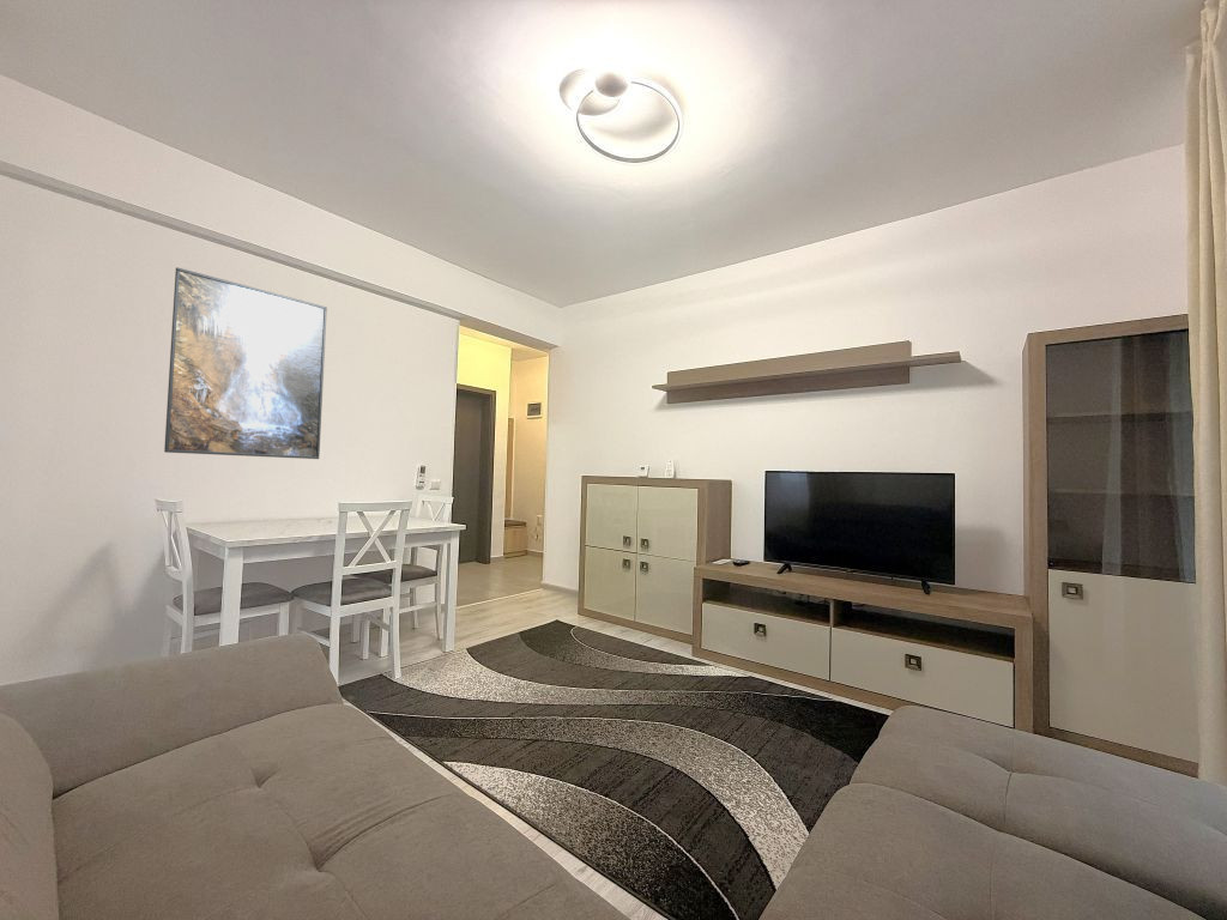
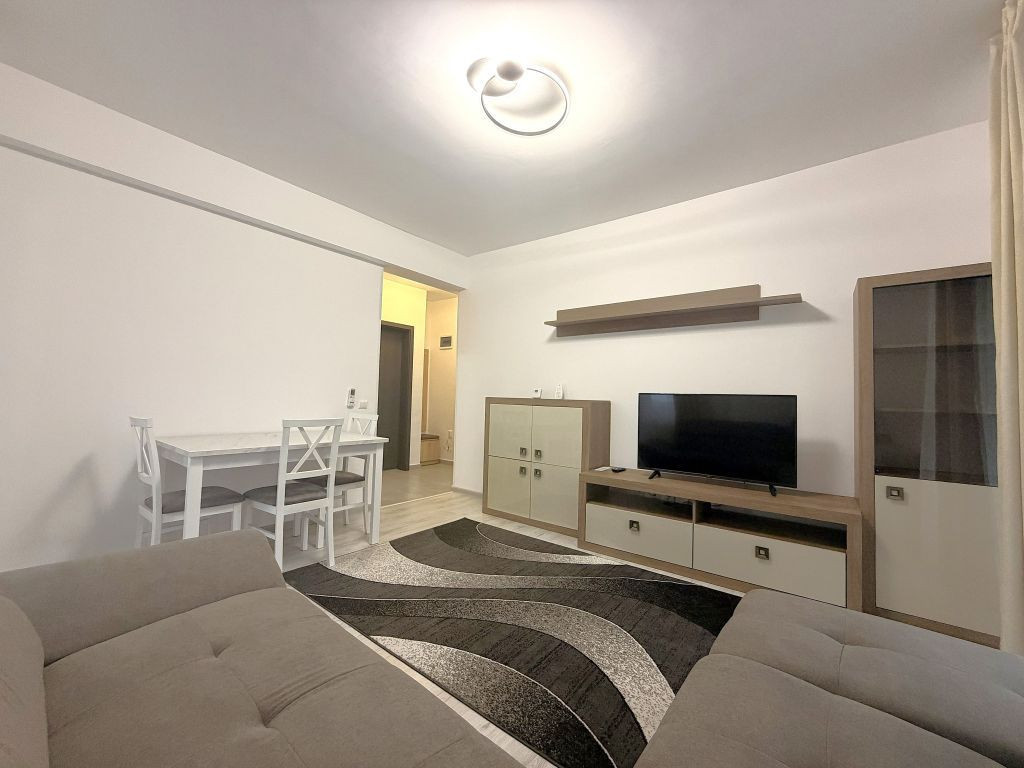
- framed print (253, 371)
